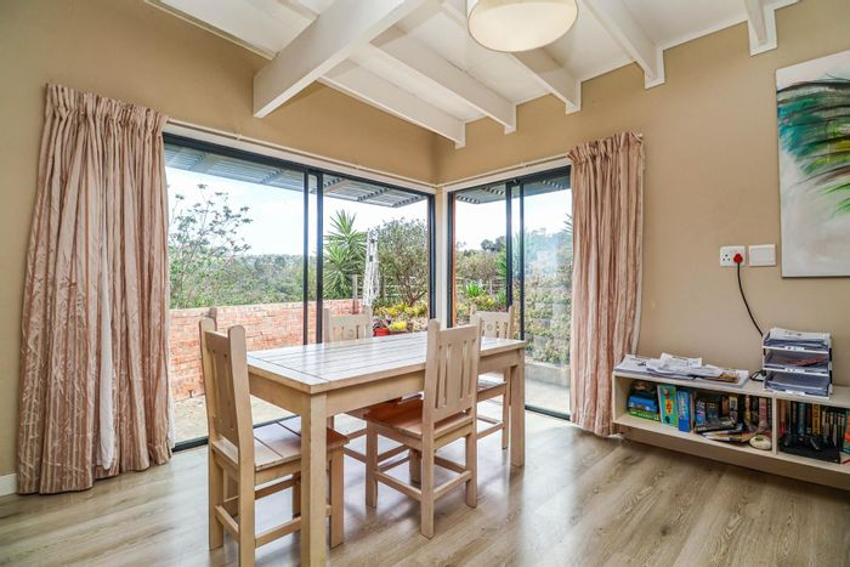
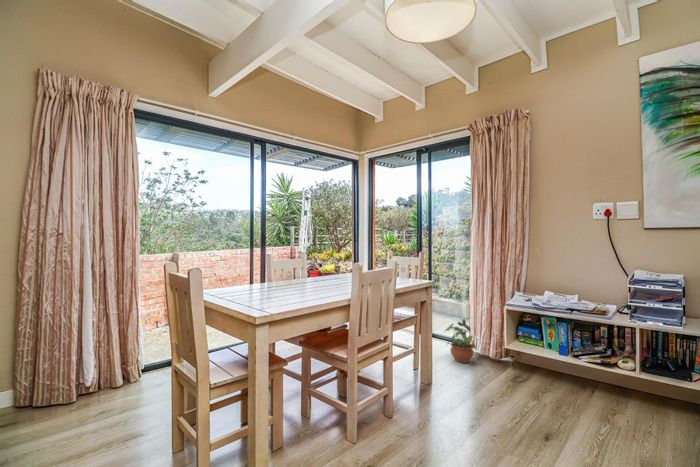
+ potted plant (461, 339)
